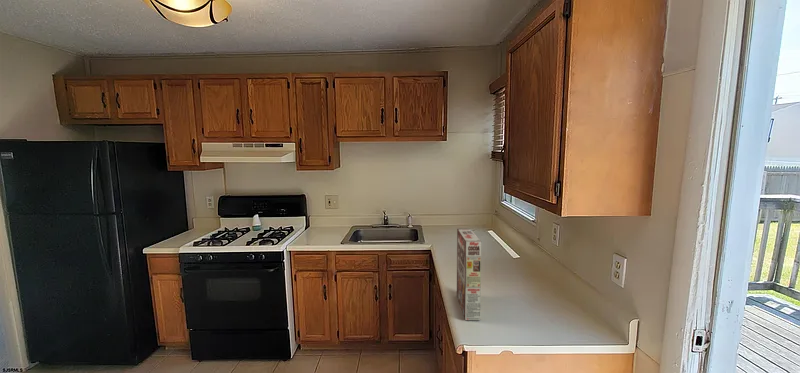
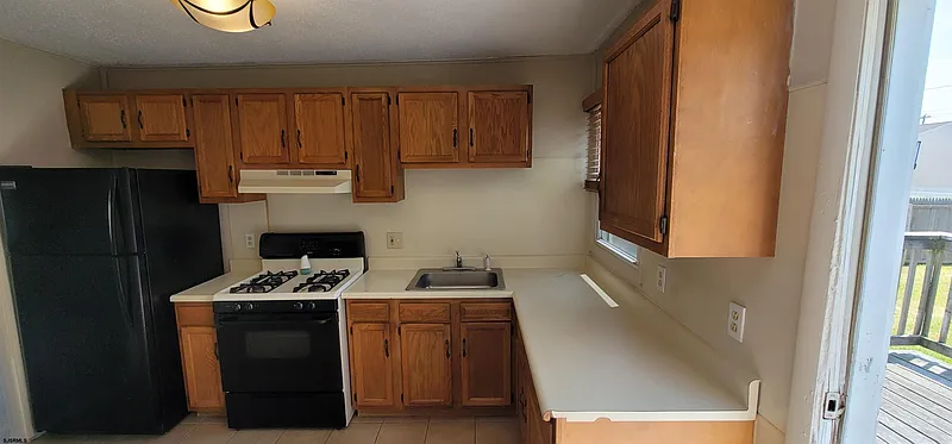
- cereal box (467, 271)
